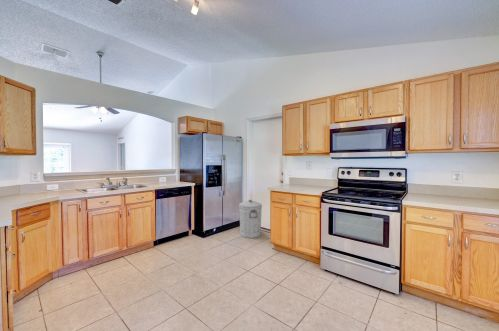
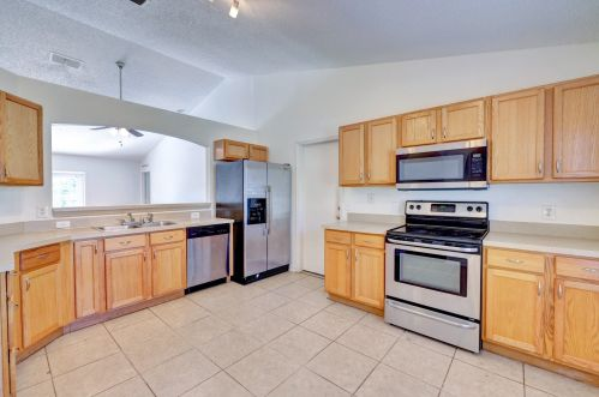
- trash can (250, 217)
